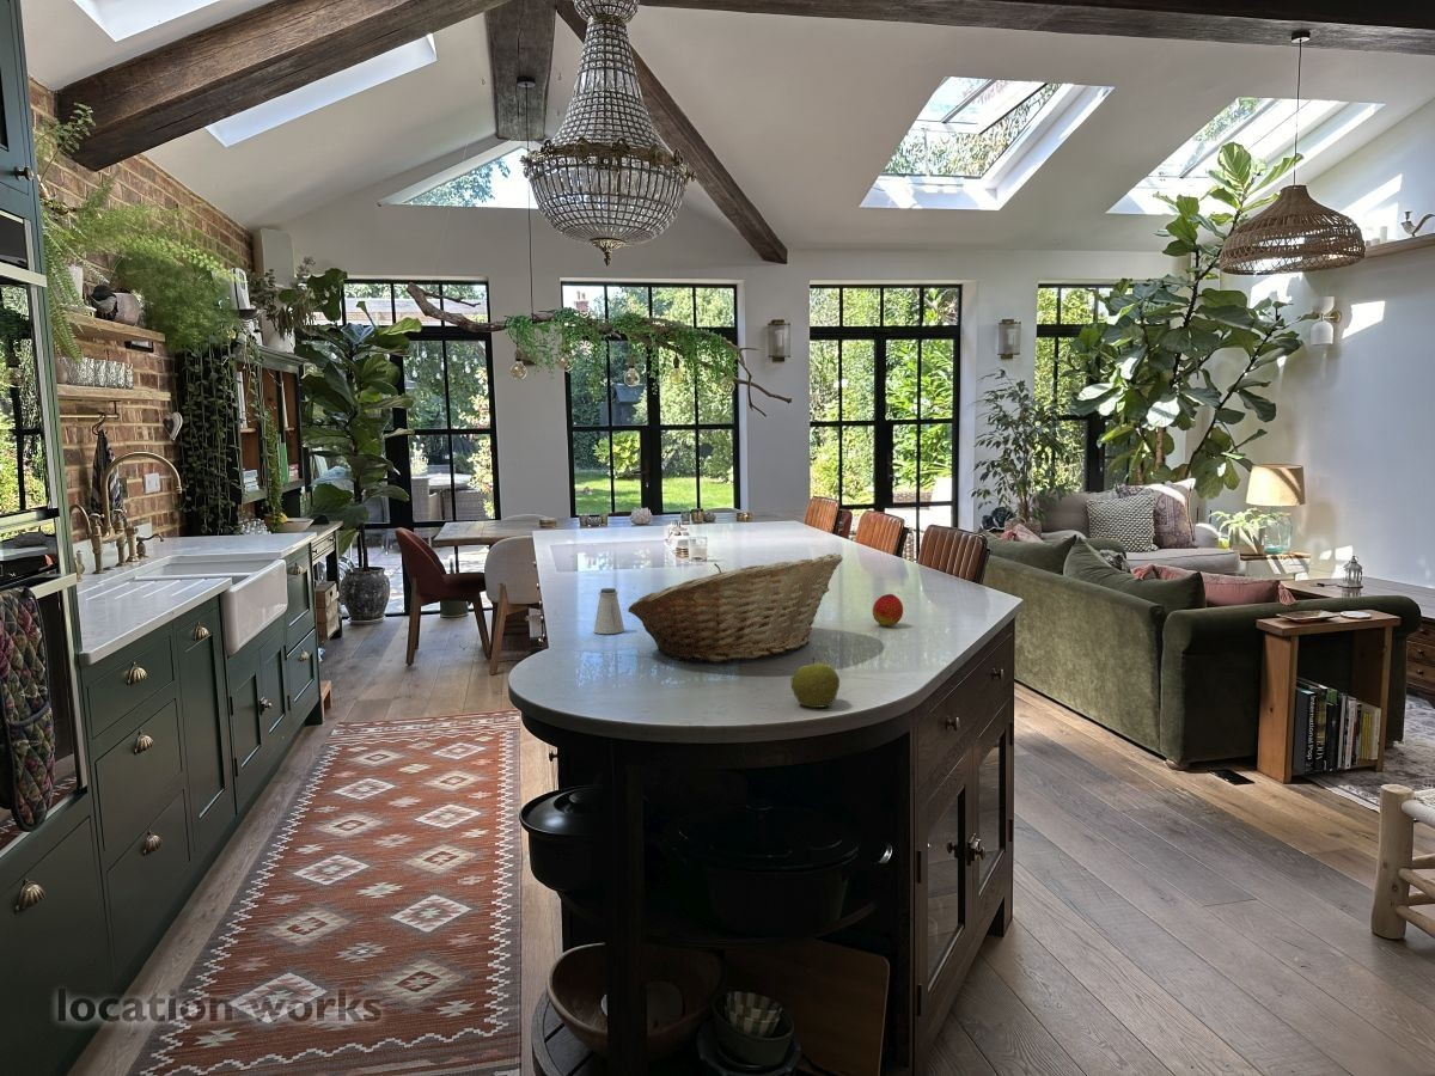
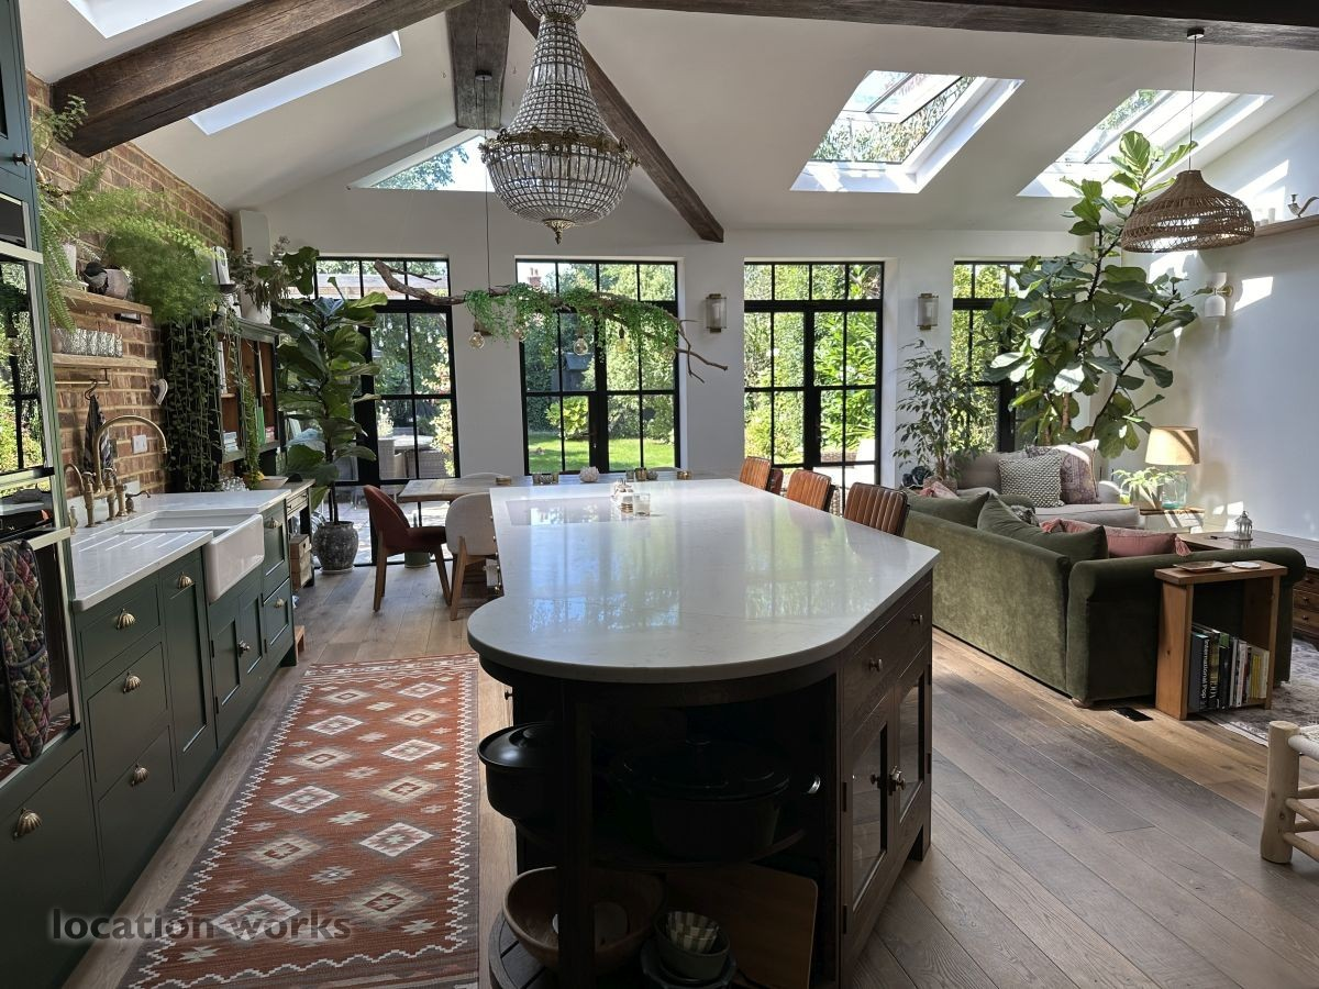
- saltshaker (609, 610)
- fruit basket (739, 600)
- apple (814, 680)
- peach (887, 609)
